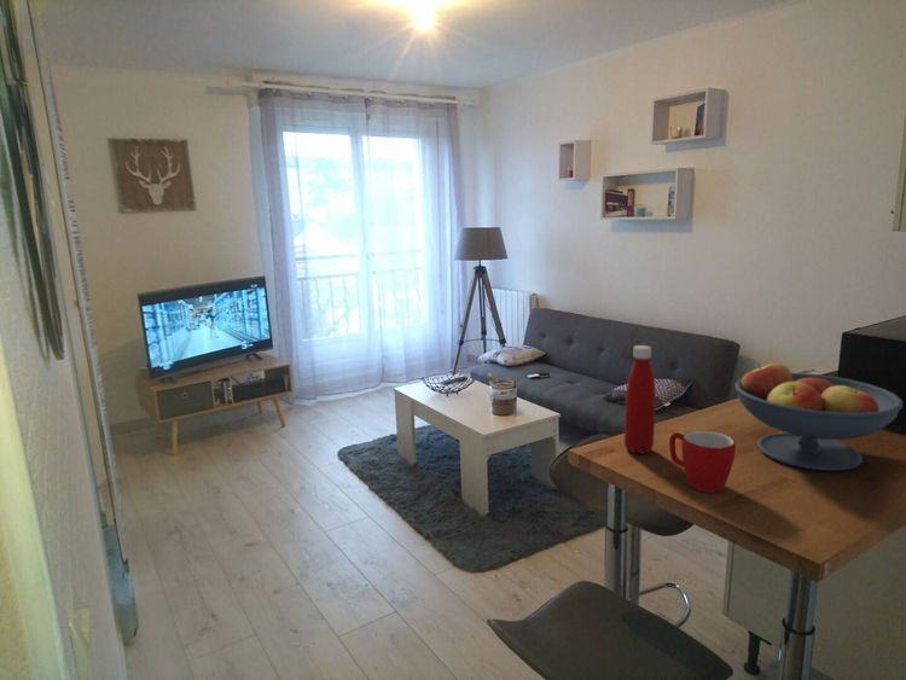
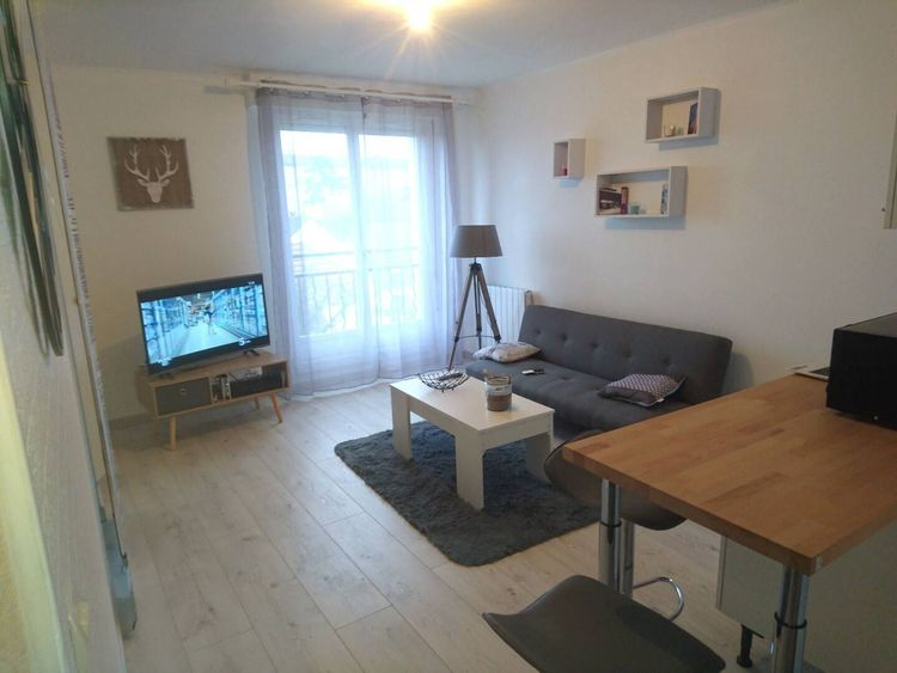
- mug (698, 459)
- fruit bowl (812, 411)
- bottle (640, 399)
